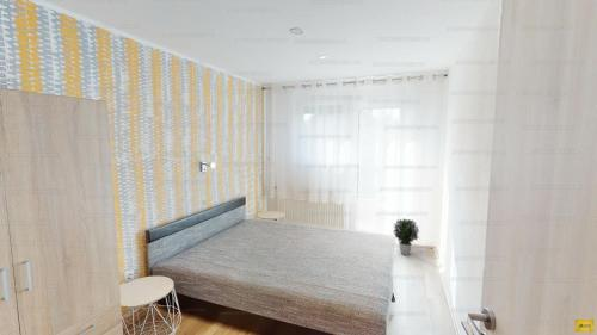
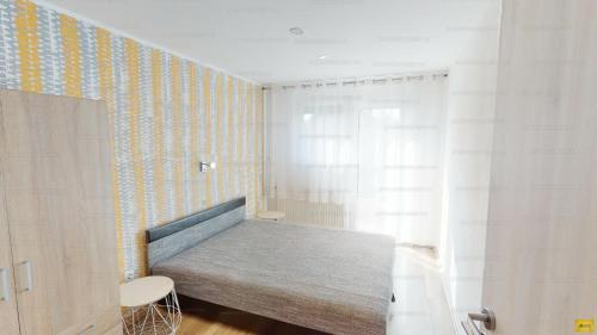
- potted plant (406, 236)
